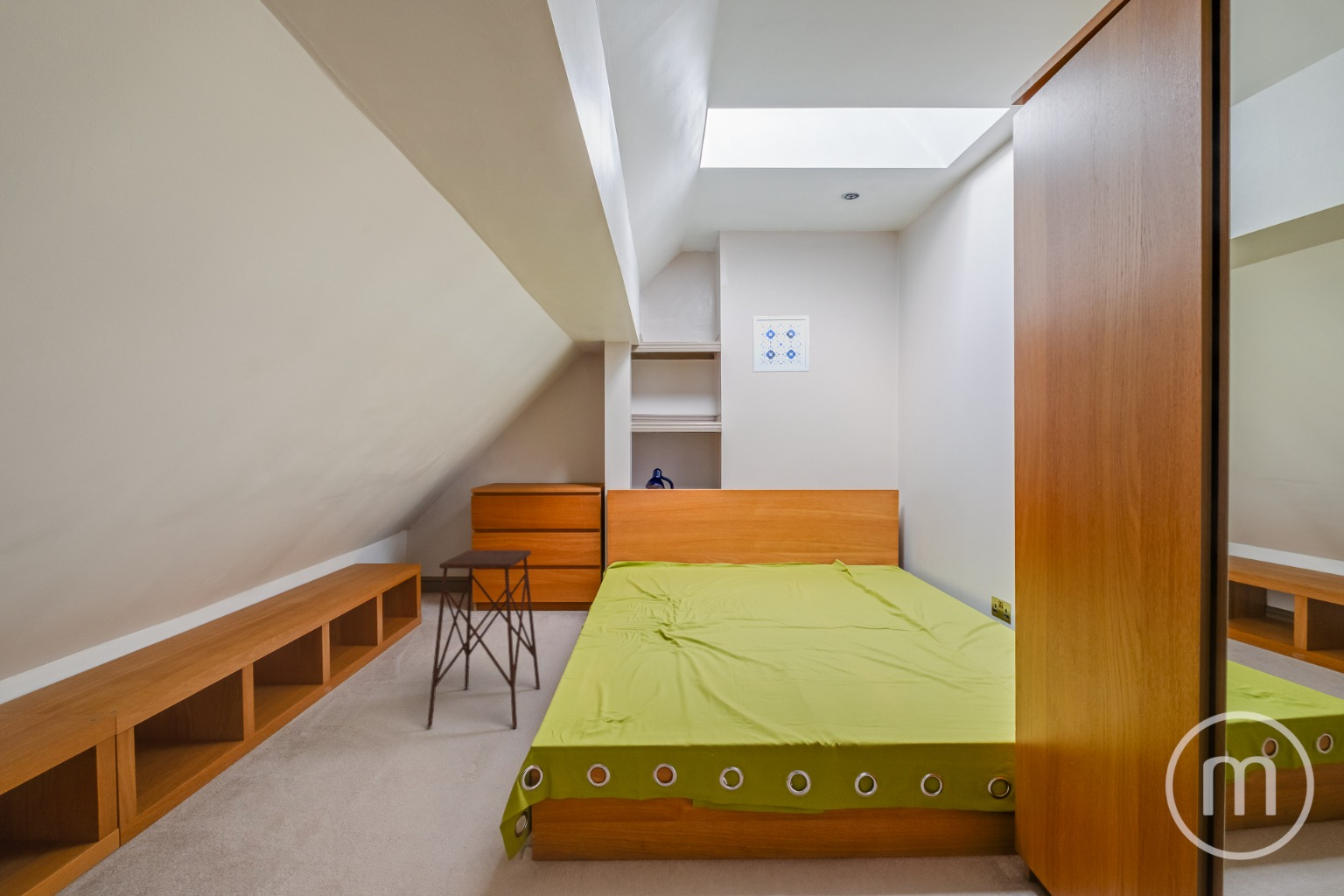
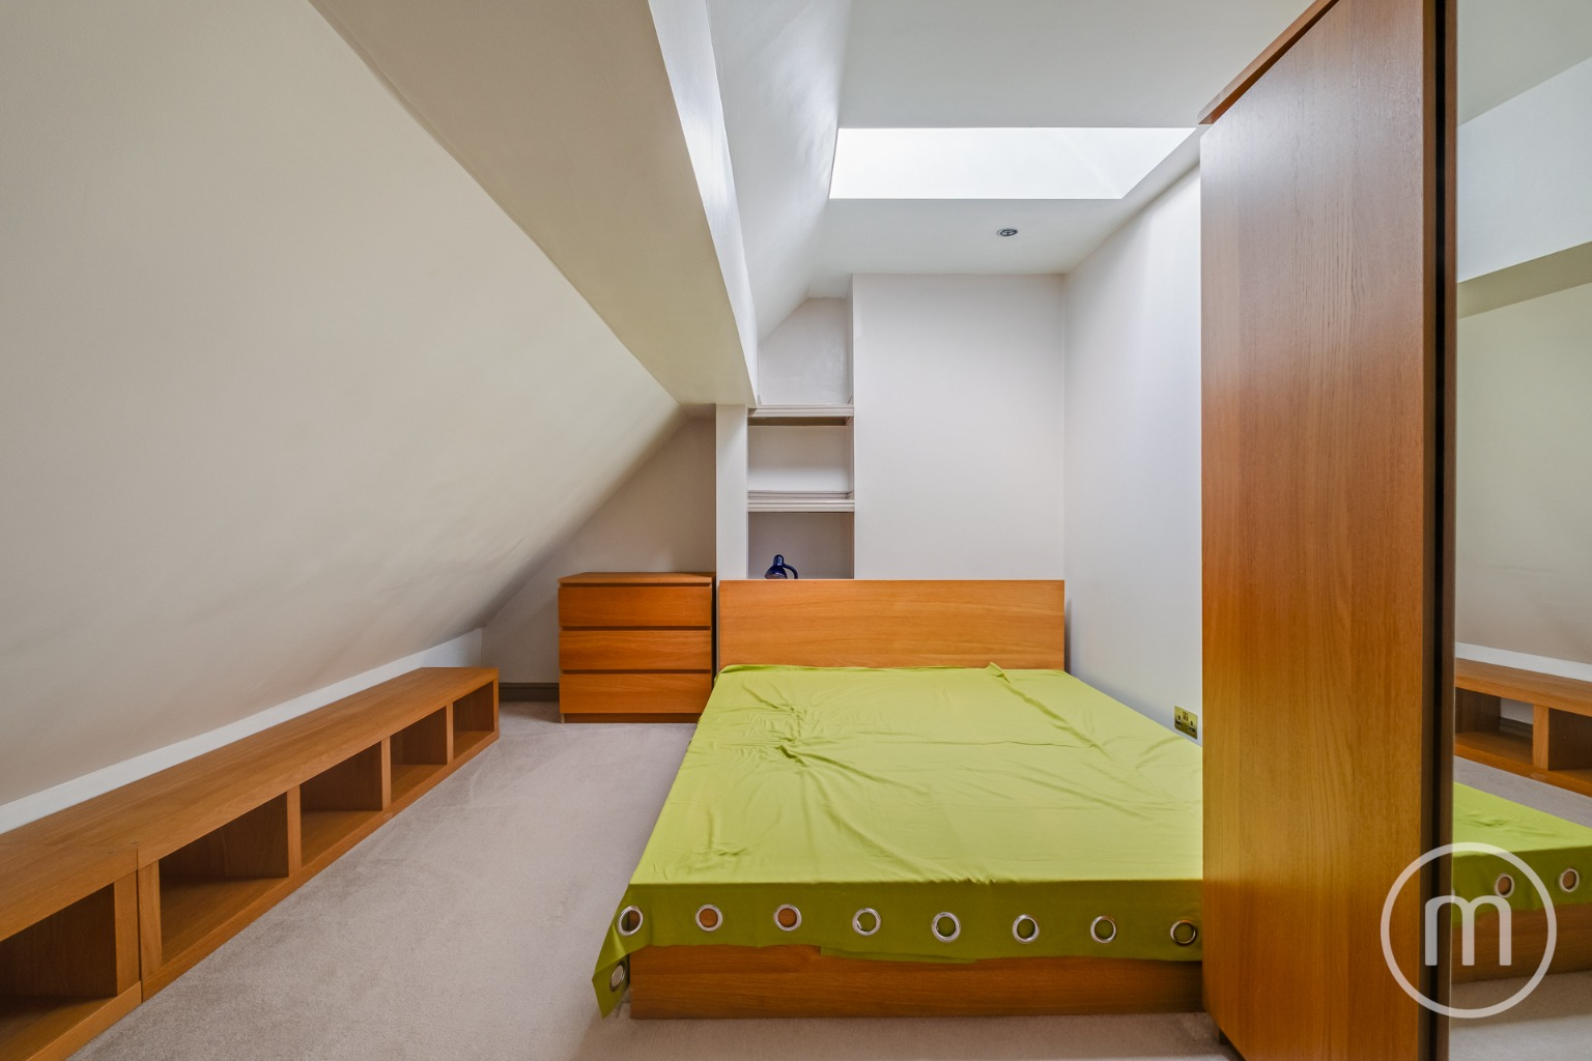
- wall art (780, 344)
- side table (486, 631)
